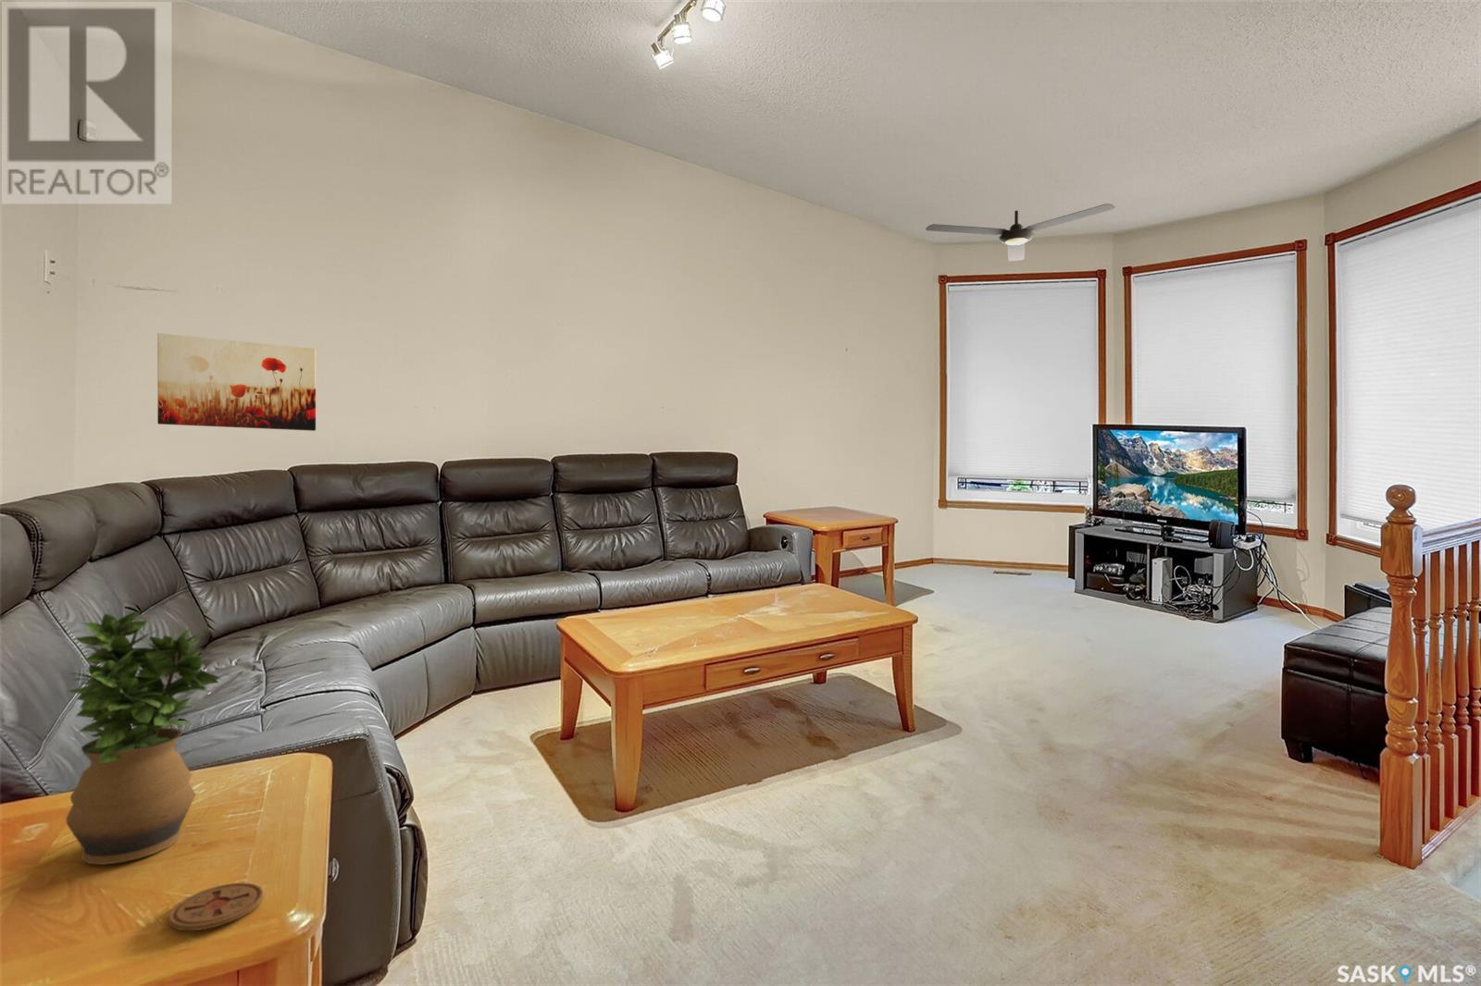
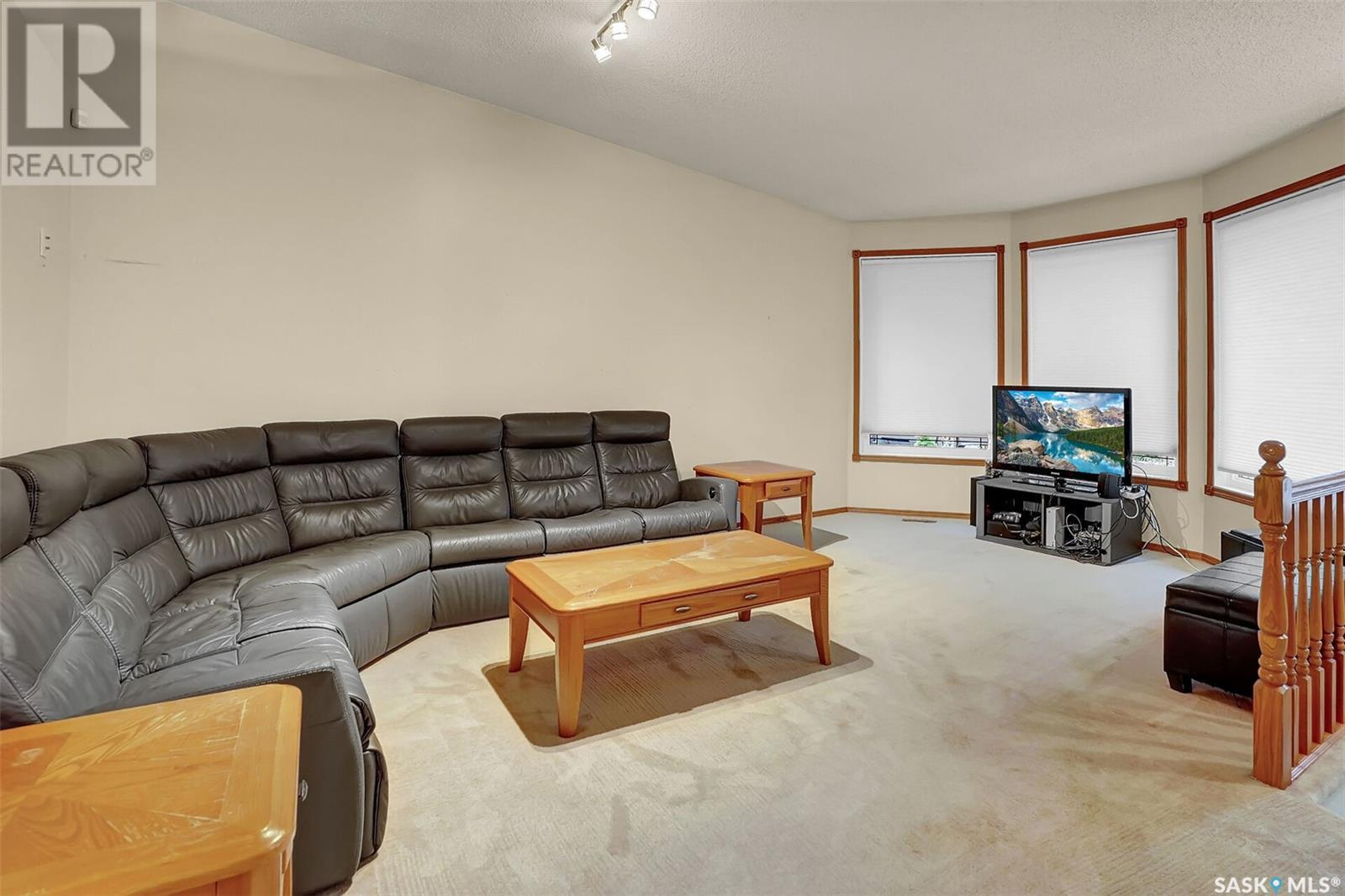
- ceiling fan (1016, 233)
- potted plant (141, 728)
- wall art (241, 384)
- coaster (217, 906)
